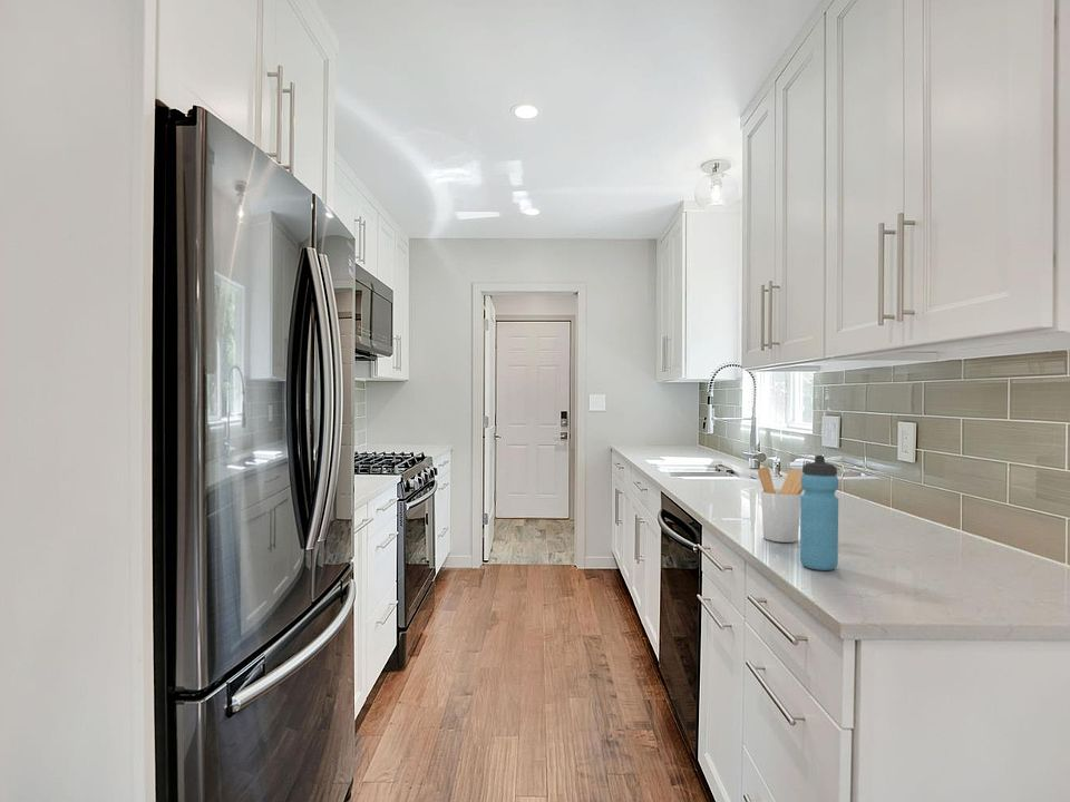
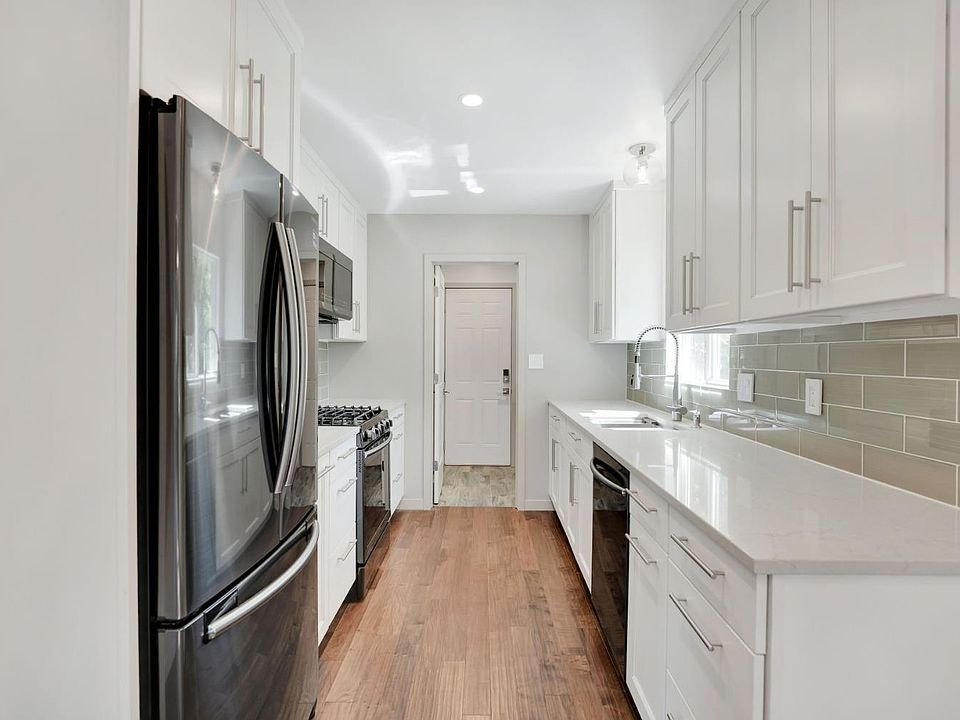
- water bottle (818, 510)
- utensil holder (786, 502)
